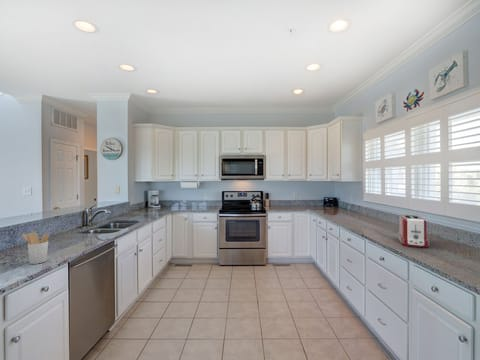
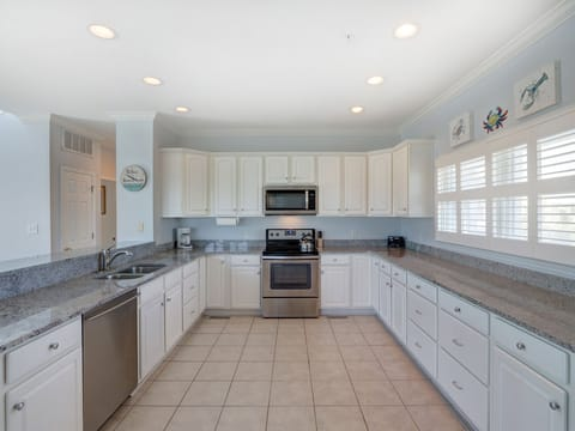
- utensil holder (35, 246)
- toaster (412, 229)
